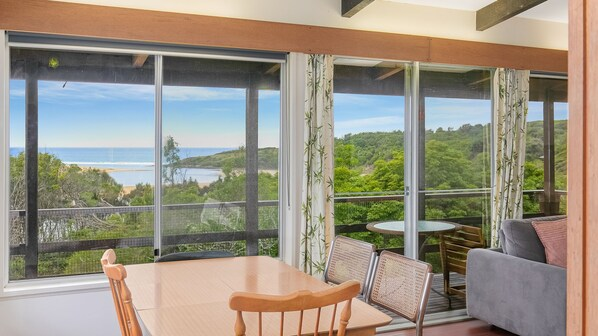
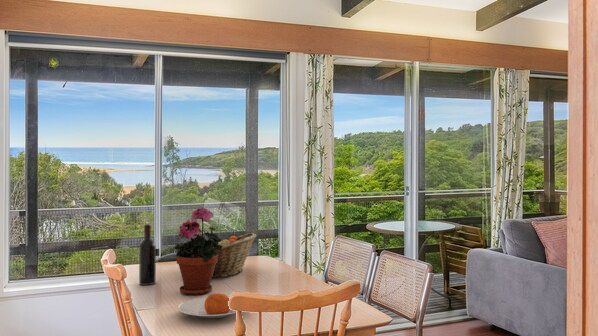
+ fruit basket (220, 253)
+ wine bottle (147, 253)
+ potted plant (197, 249)
+ plate (213, 303)
